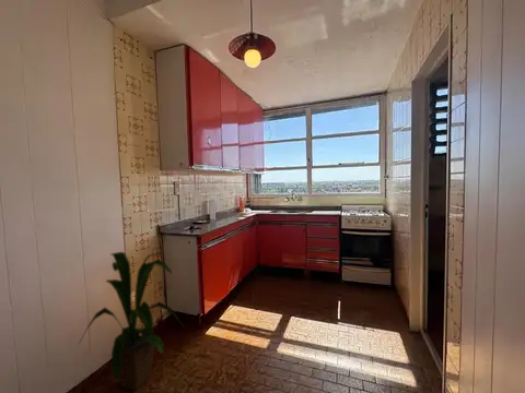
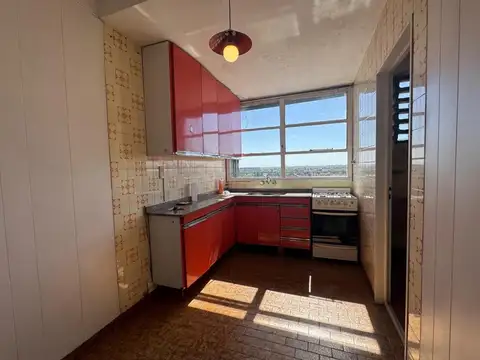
- house plant (142, 308)
